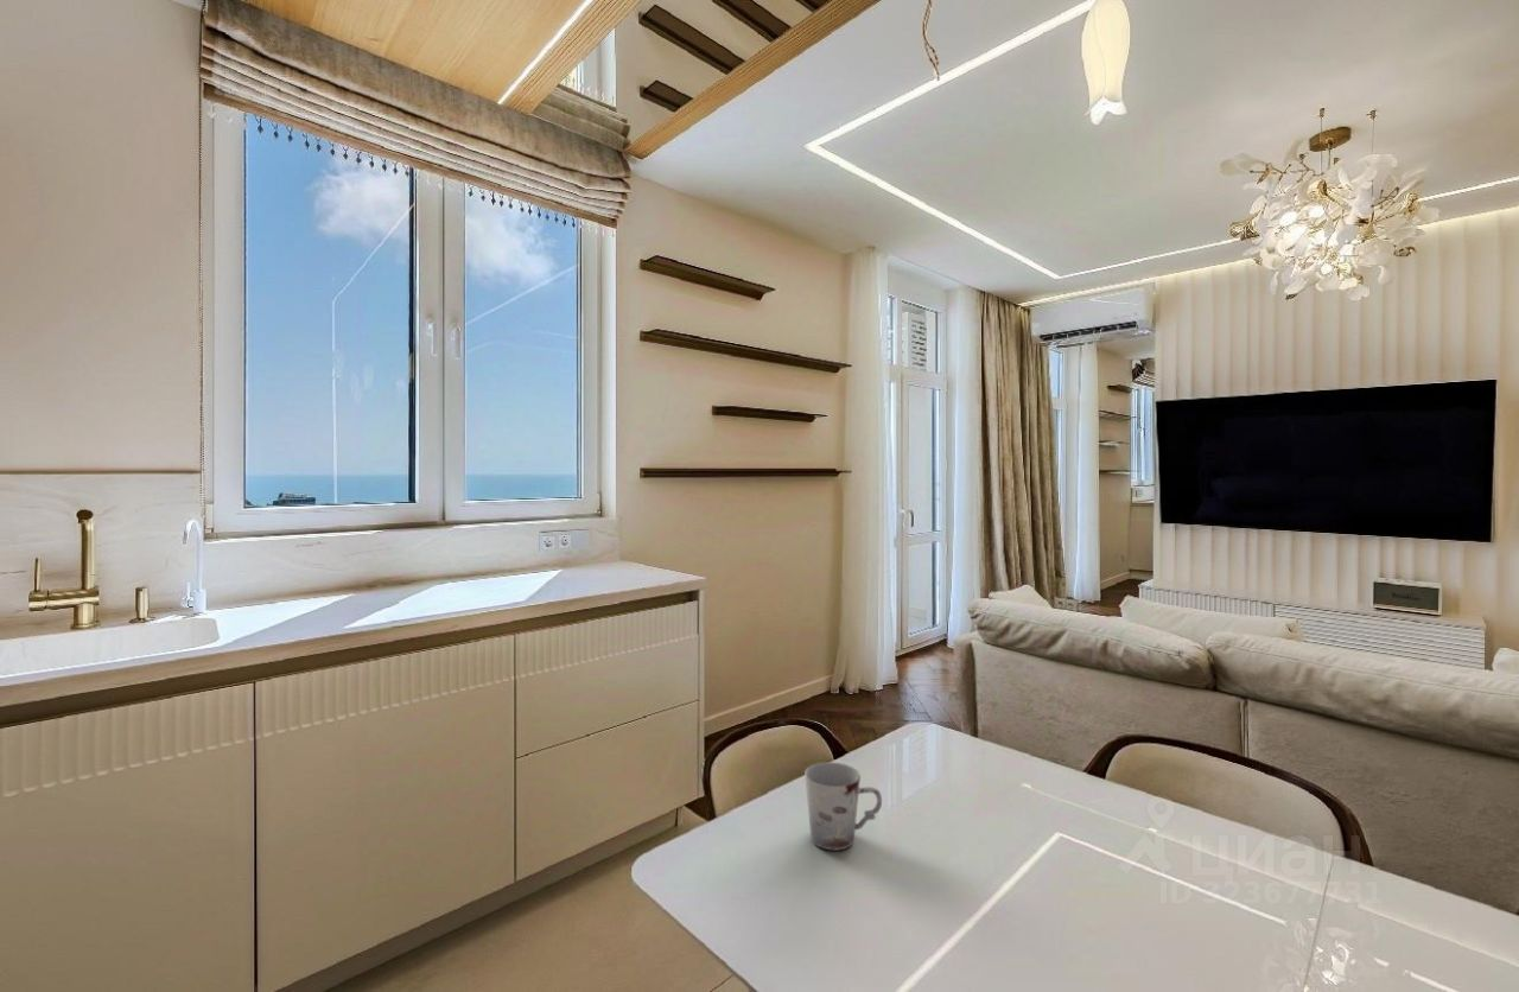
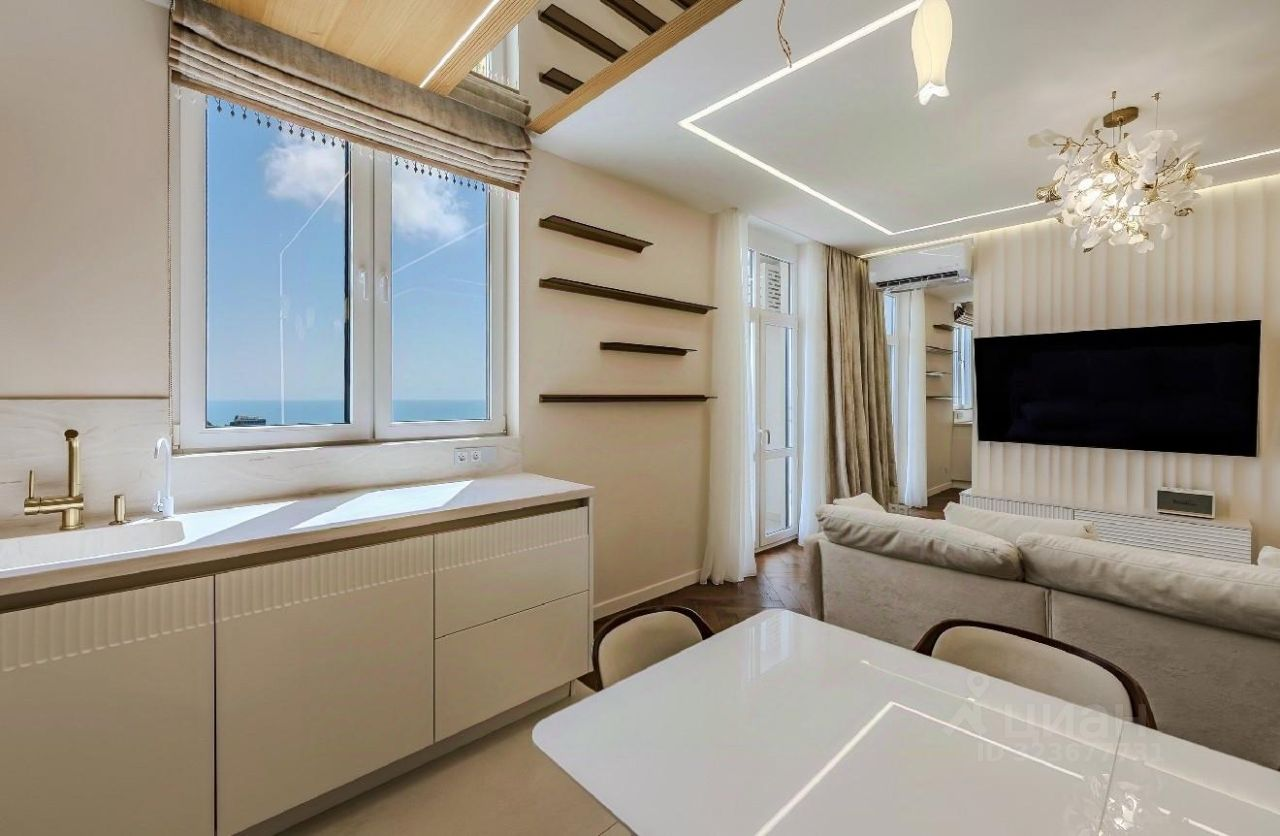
- cup (843, 806)
